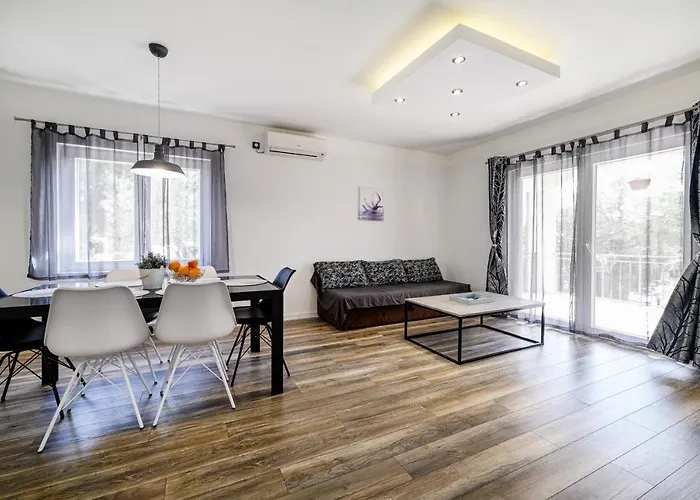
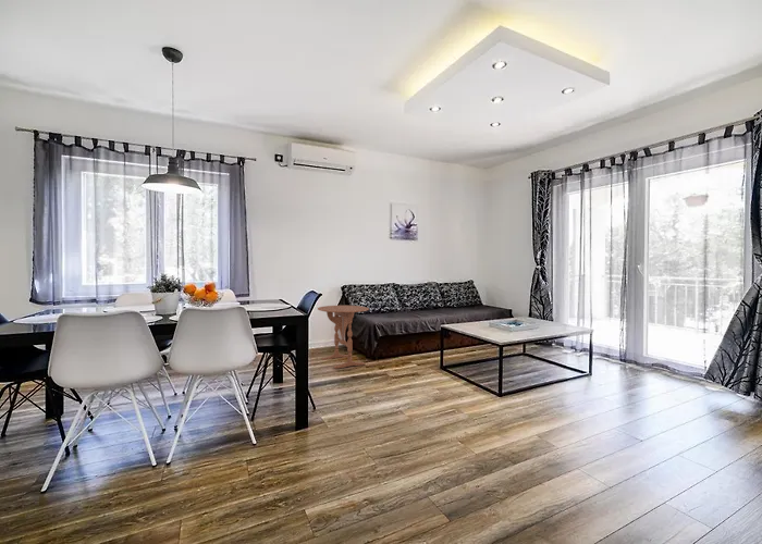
+ table (343, 334)
